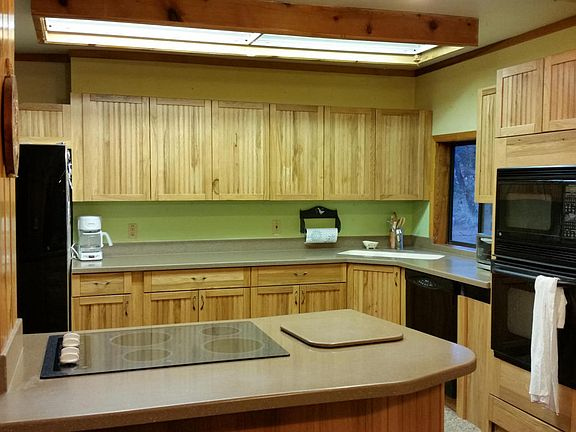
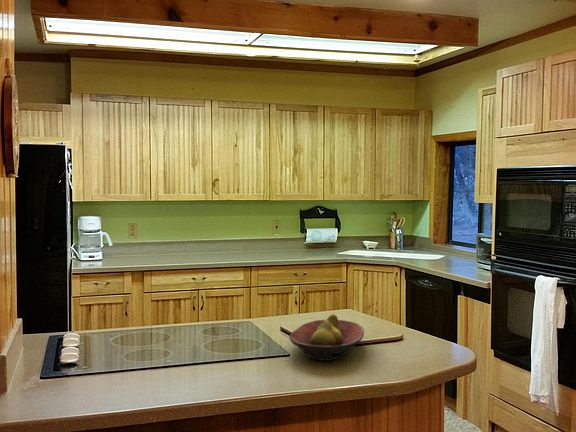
+ fruit bowl (327, 333)
